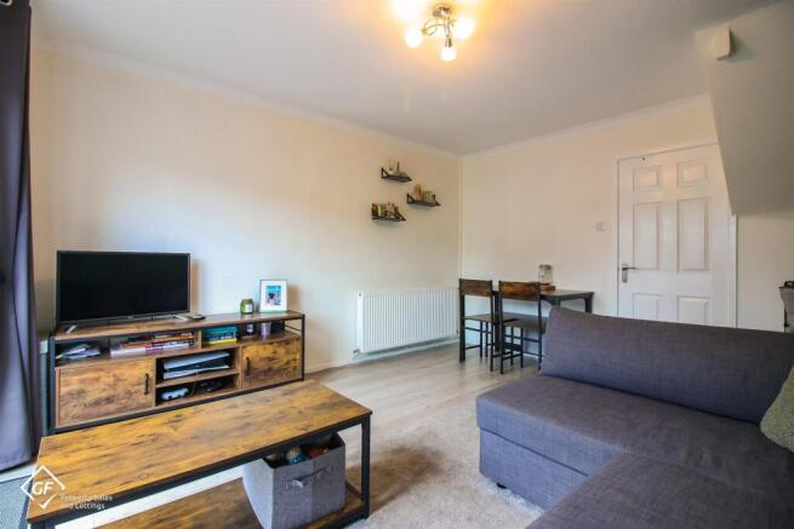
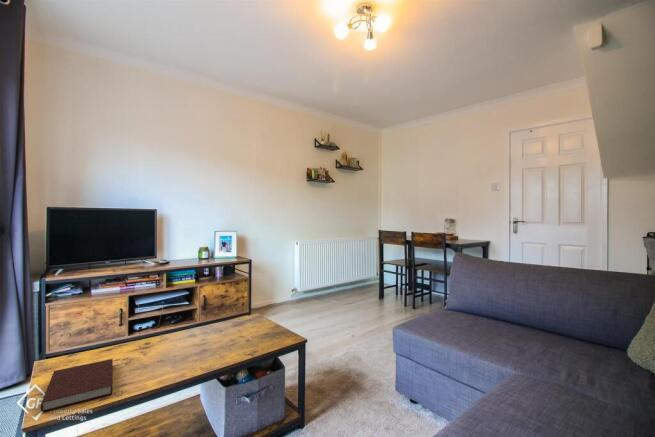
+ notebook (81, 381)
